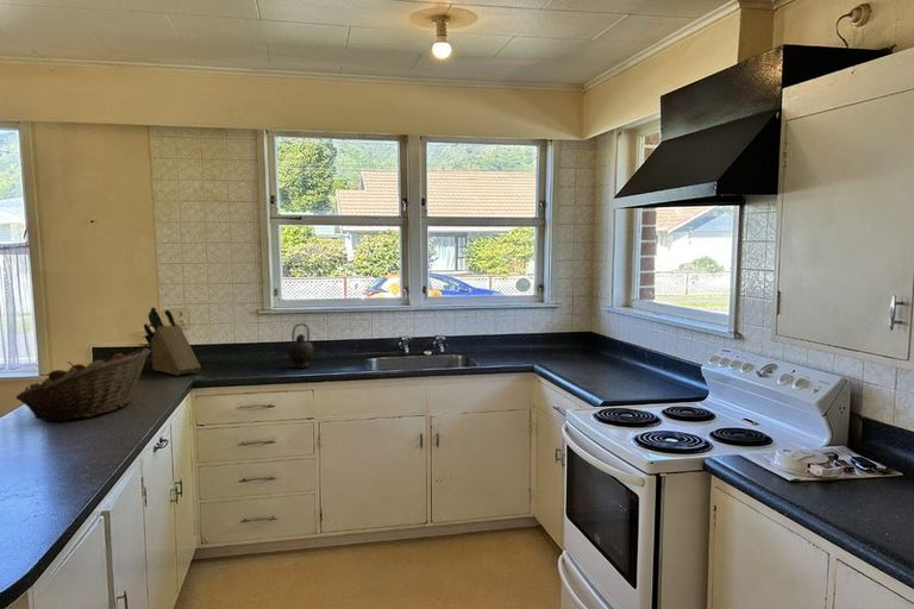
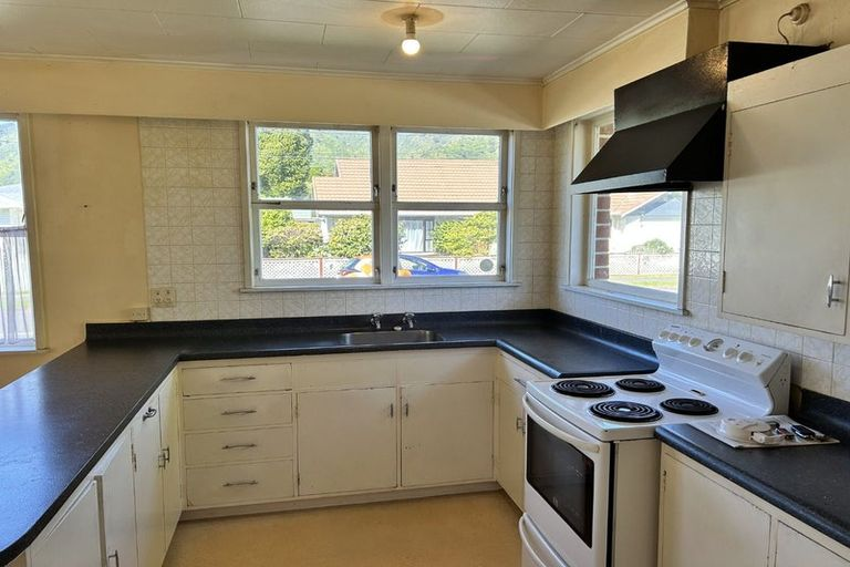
- teapot (302, 345)
- knife block (170, 339)
- fruit basket (89, 381)
